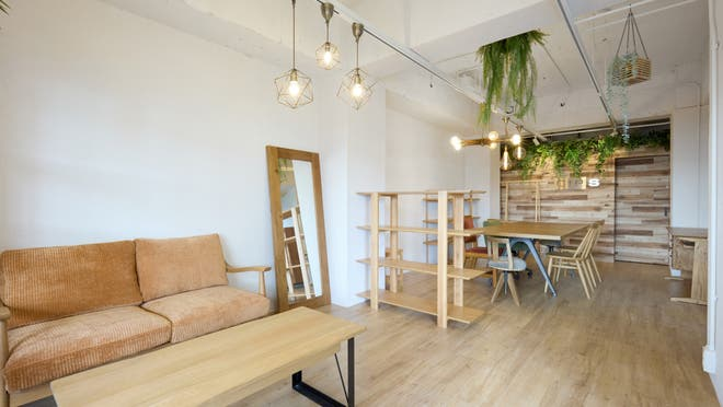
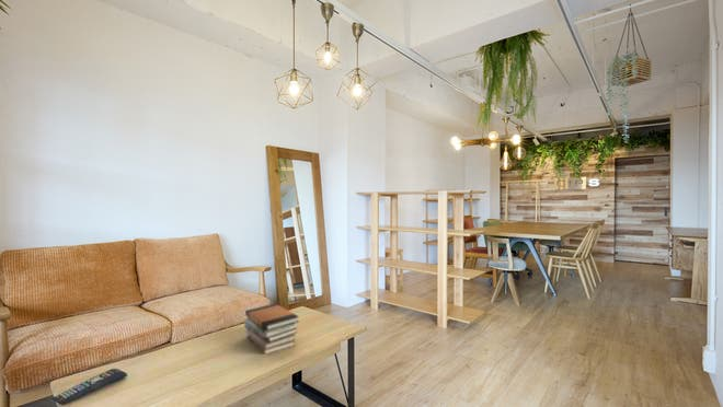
+ book stack (271, 326)
+ remote control (92, 384)
